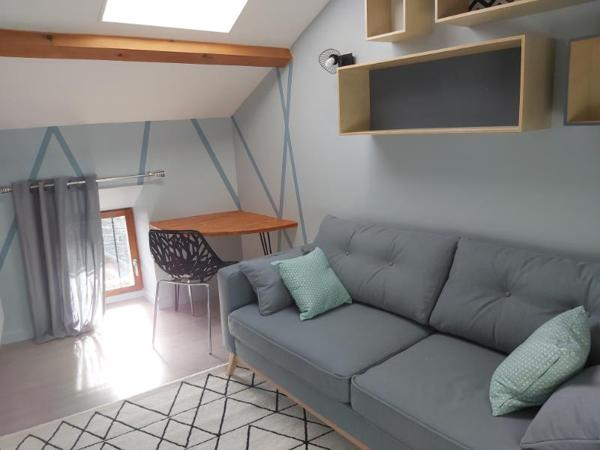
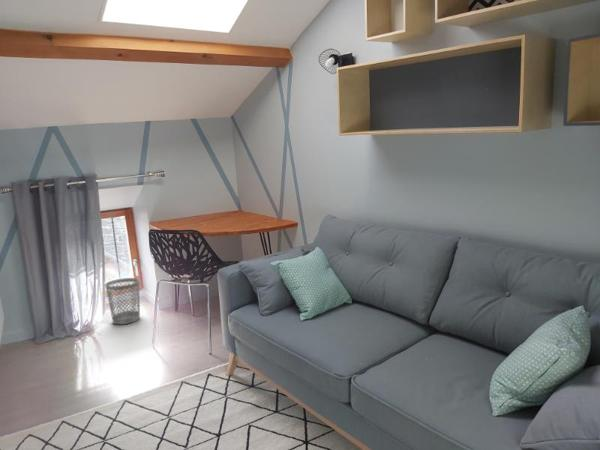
+ wastebasket (124, 301)
